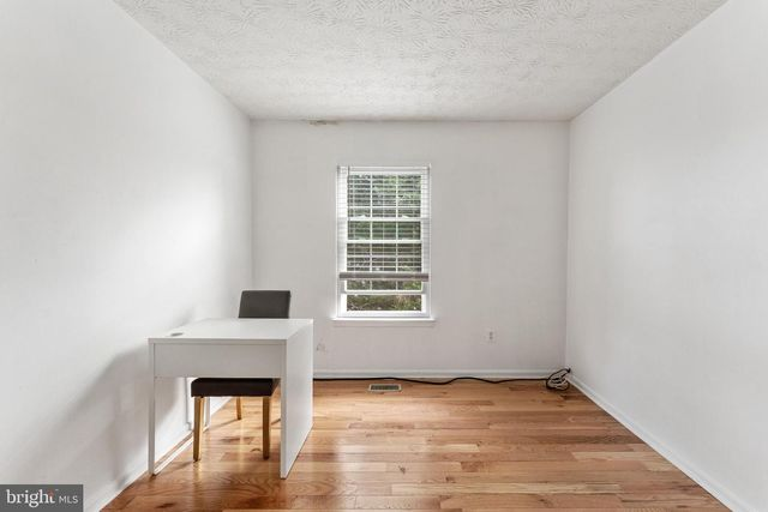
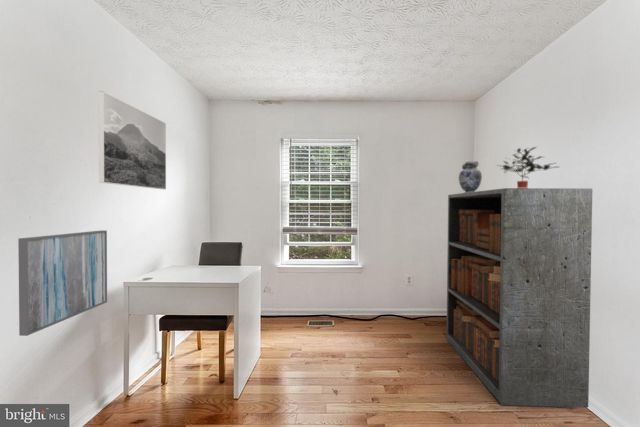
+ wall art (69, 275)
+ bookcase (504, 279)
+ potted plant (525, 167)
+ decorative vase (470, 177)
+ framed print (137, 148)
